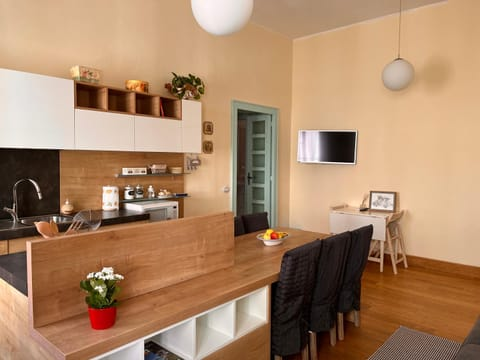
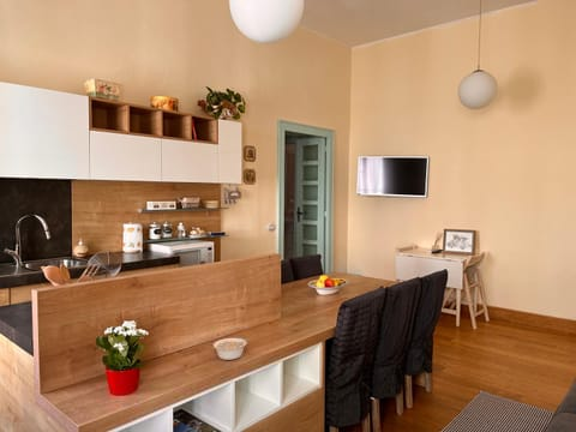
+ legume (230, 347)
